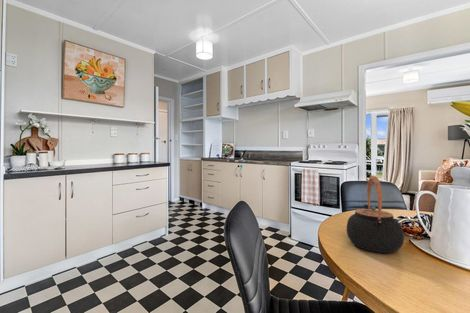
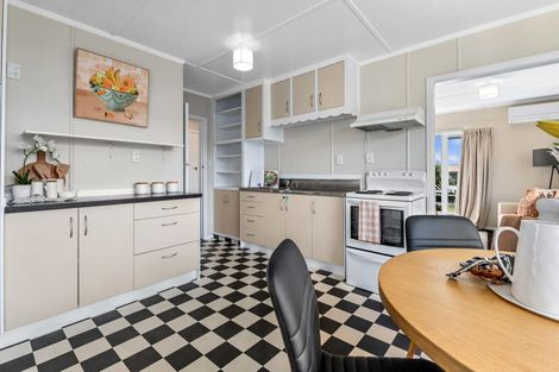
- teapot (372, 209)
